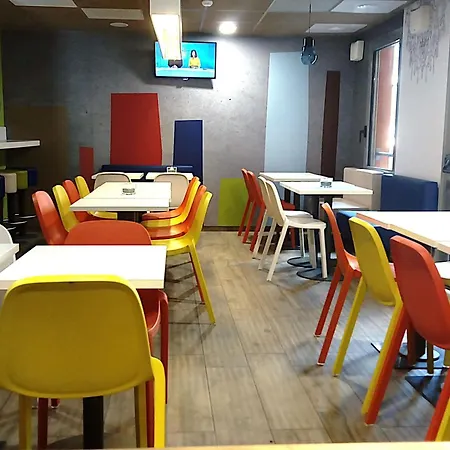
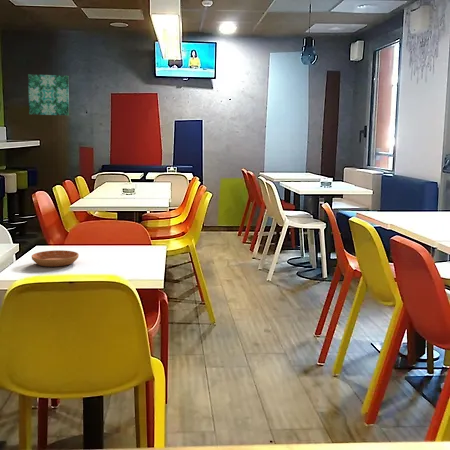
+ saucer (55, 258)
+ wall art (48, 95)
